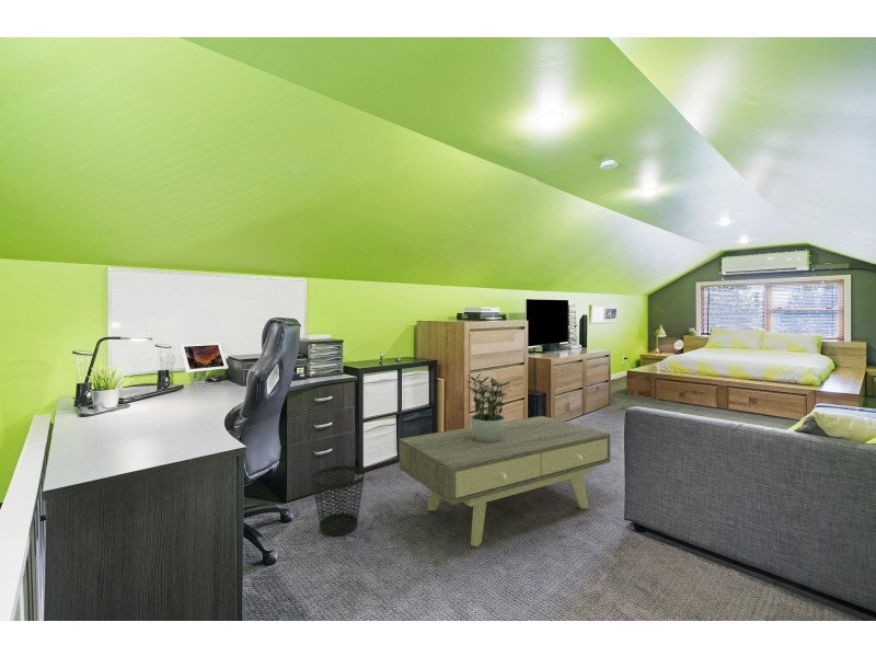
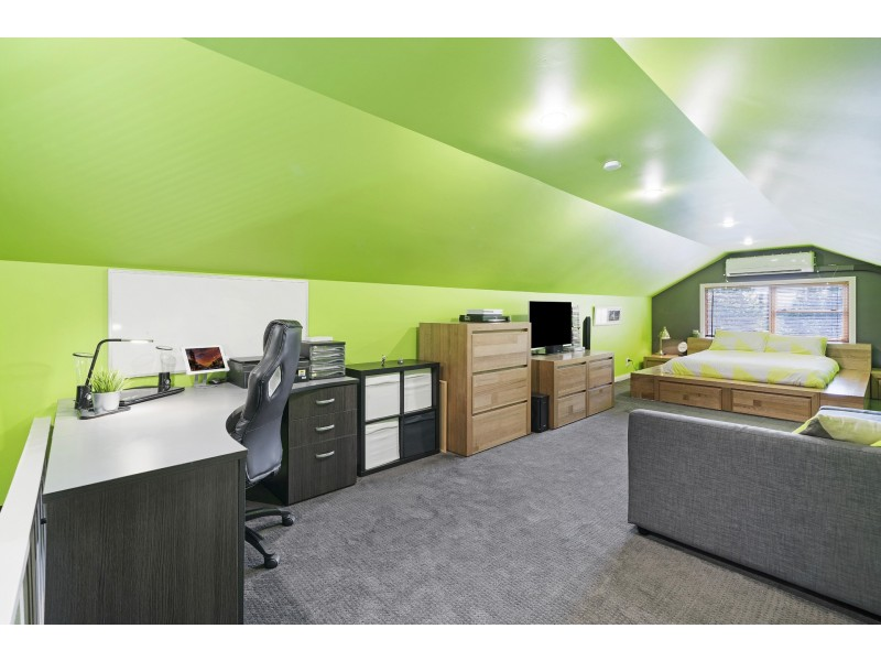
- coffee table (508, 472)
- potted plant (487, 404)
- wastebasket (337, 500)
